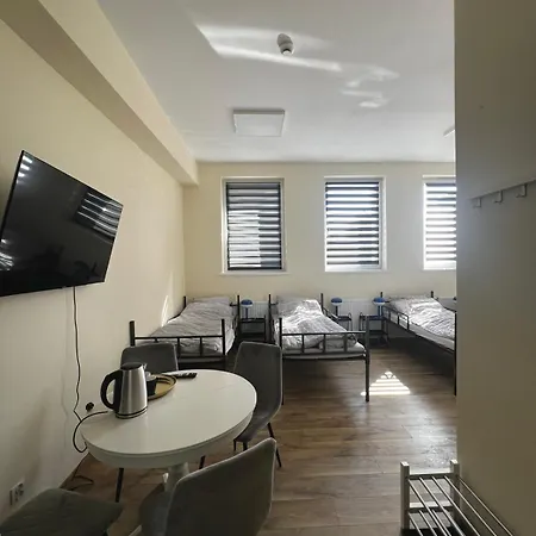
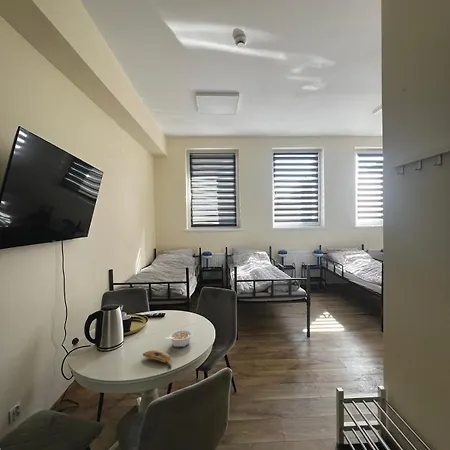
+ banana (159, 356)
+ legume (180, 338)
